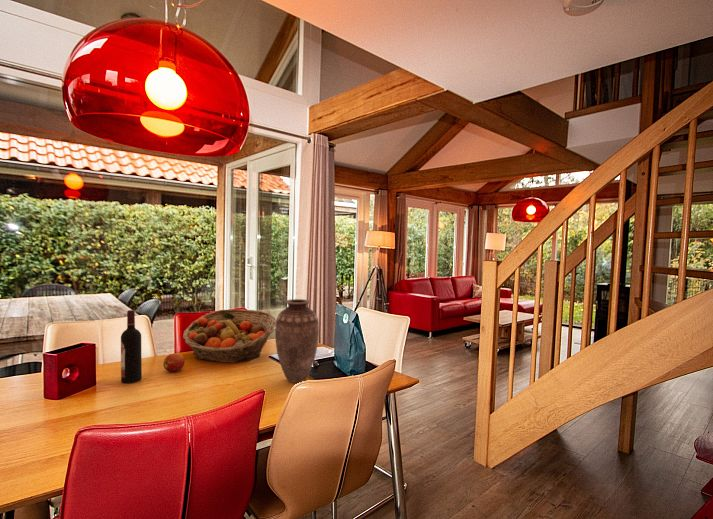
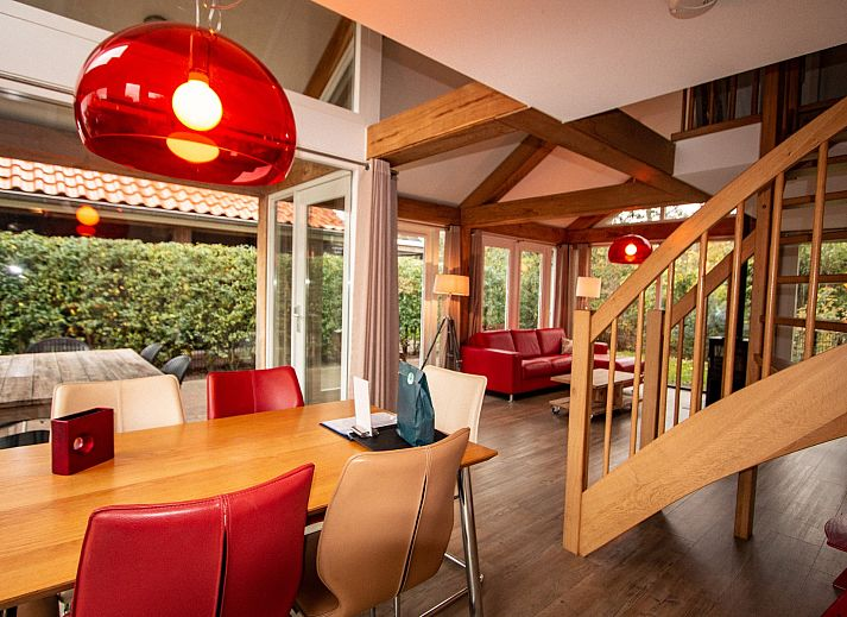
- apple (174, 362)
- wine bottle (131, 345)
- fruit basket (230, 334)
- vase (297, 340)
